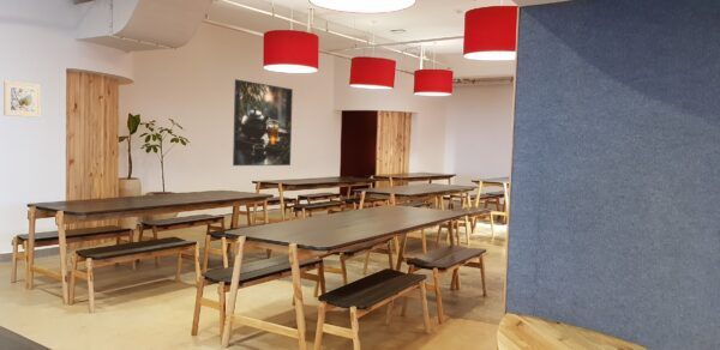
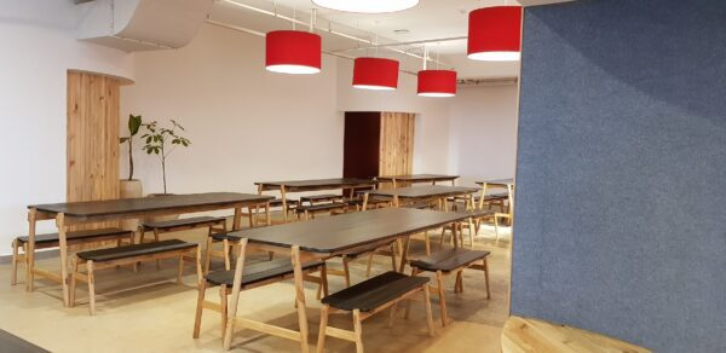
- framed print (264, 125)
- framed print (22, 99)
